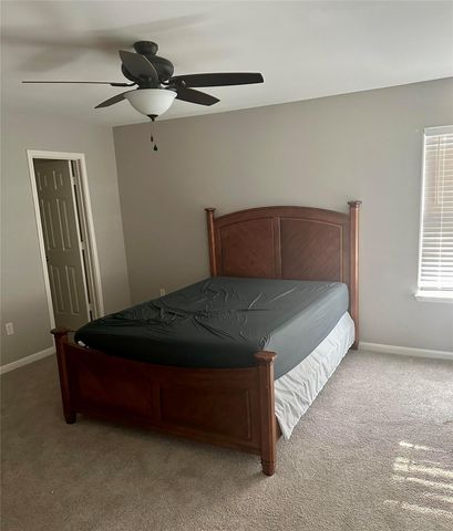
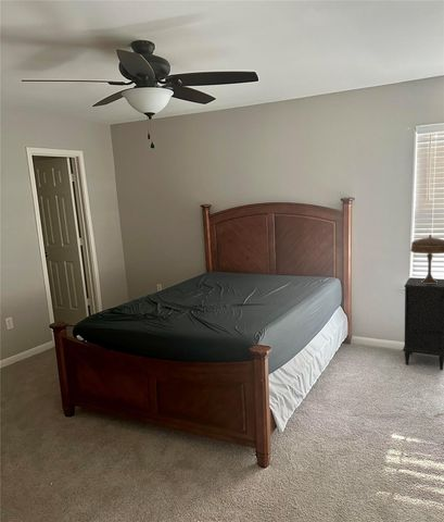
+ nightstand (426, 322)
+ table lamp (429, 258)
